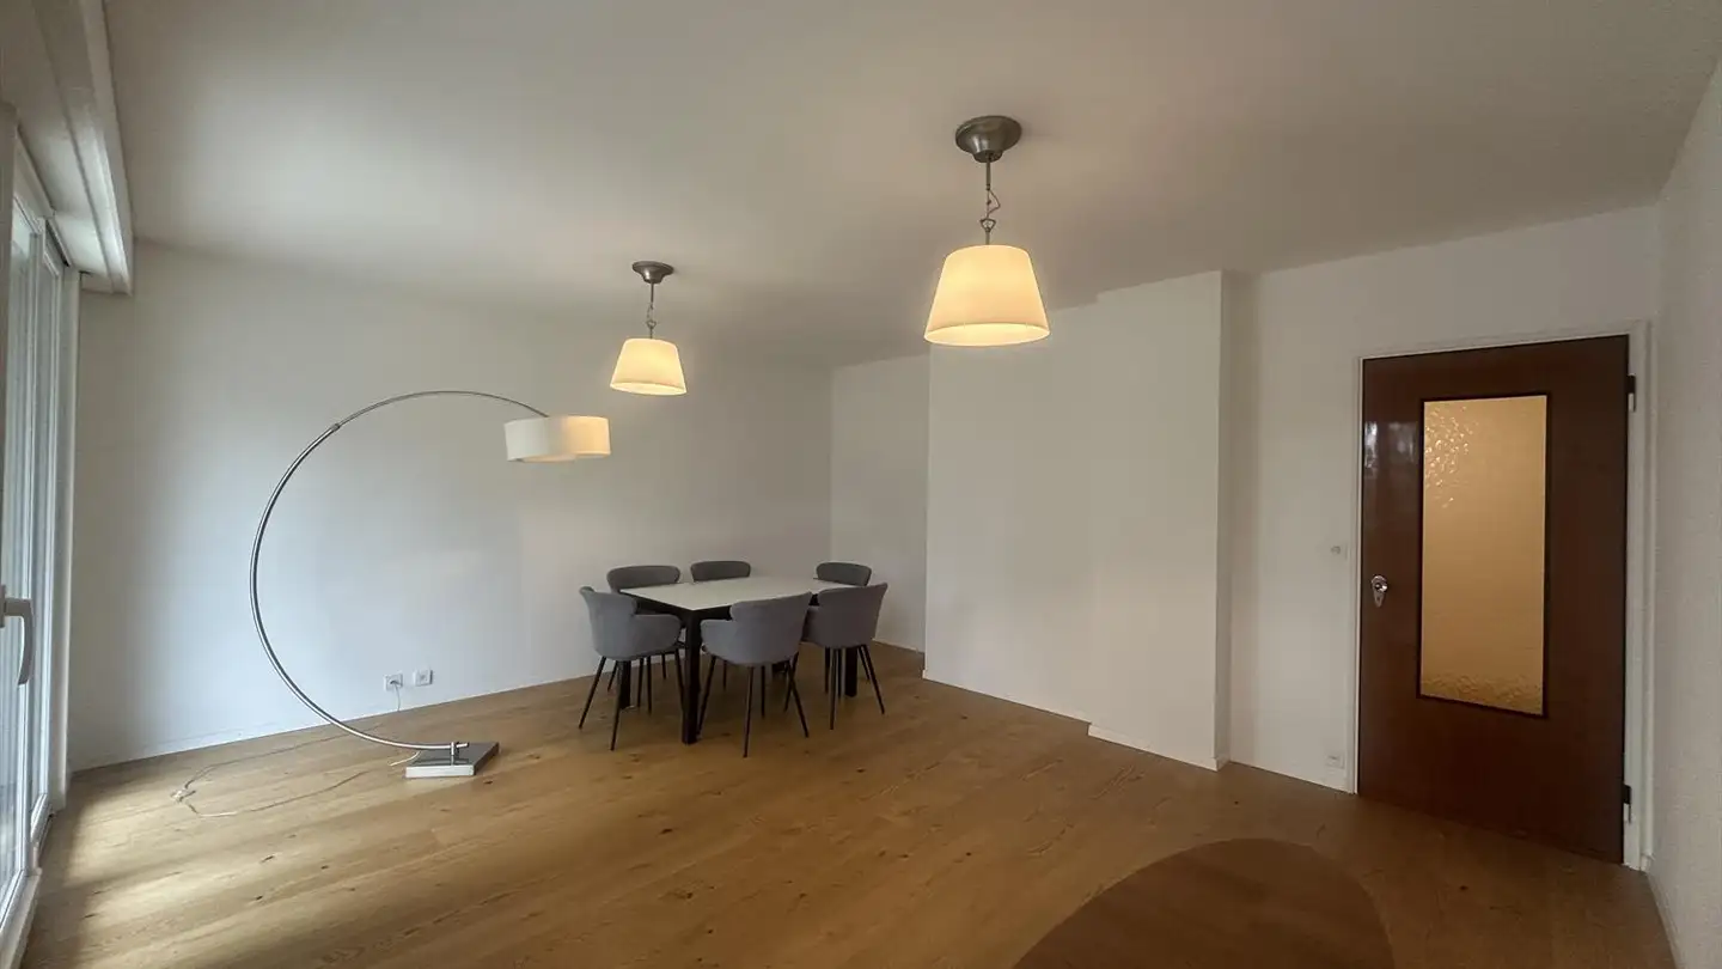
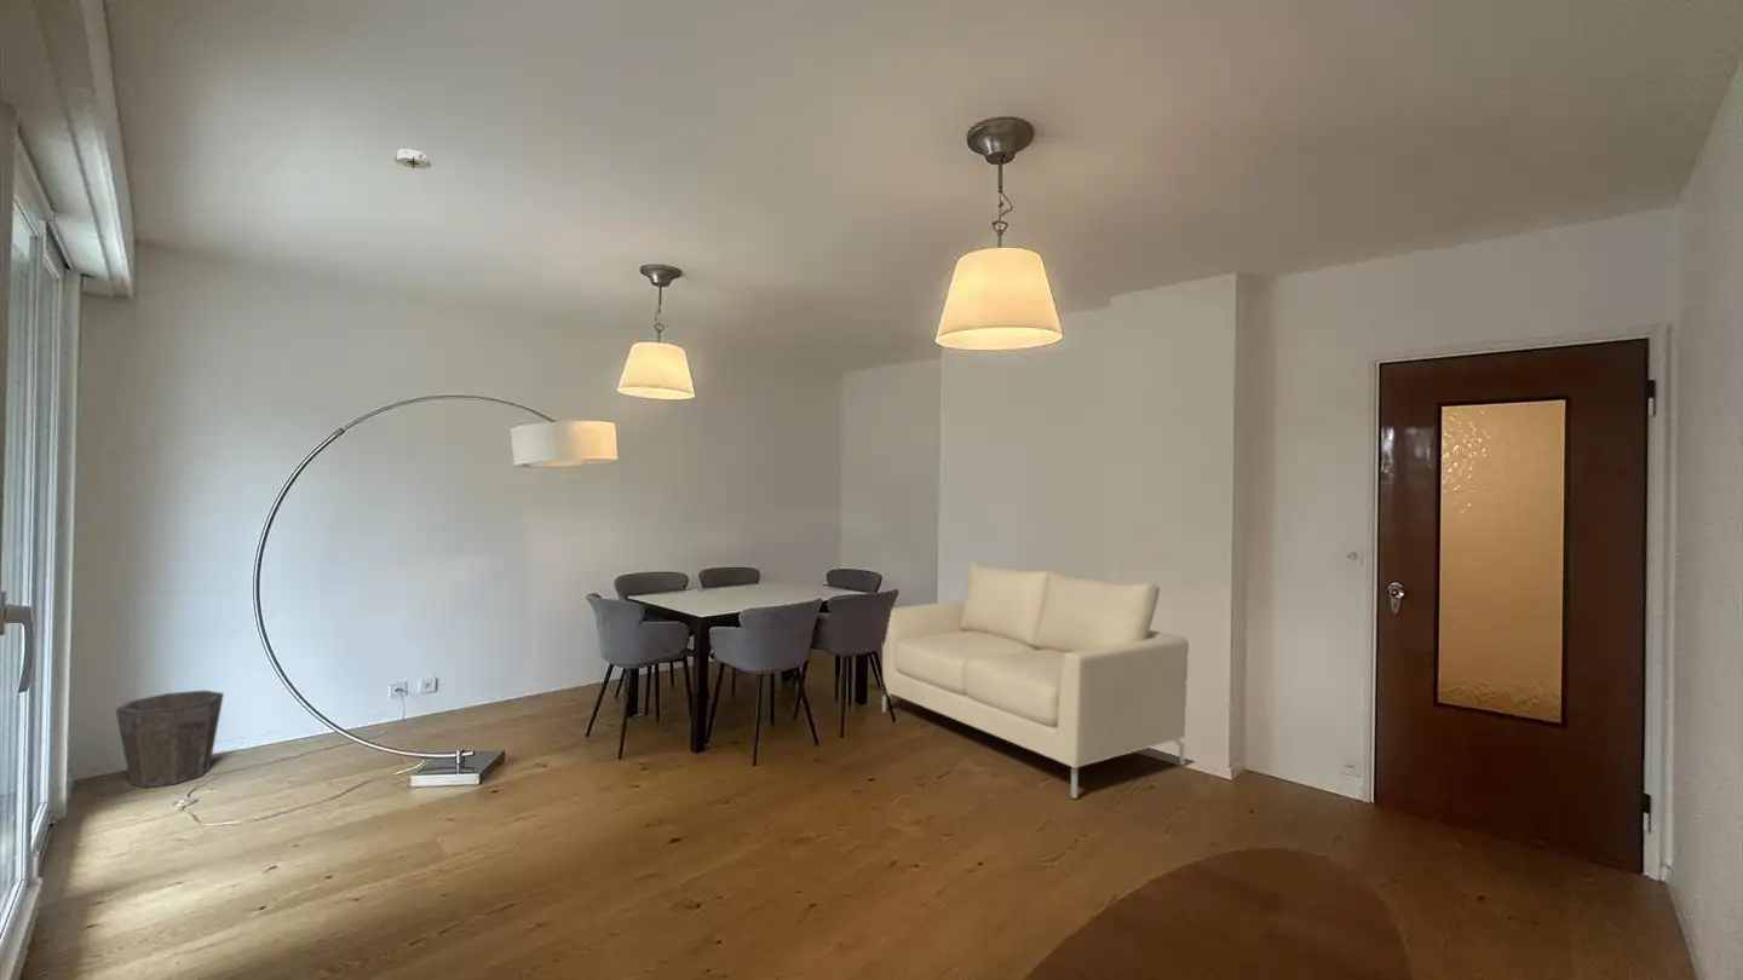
+ smoke detector (412, 158)
+ waste bin (171, 738)
+ sofa (1018, 653)
